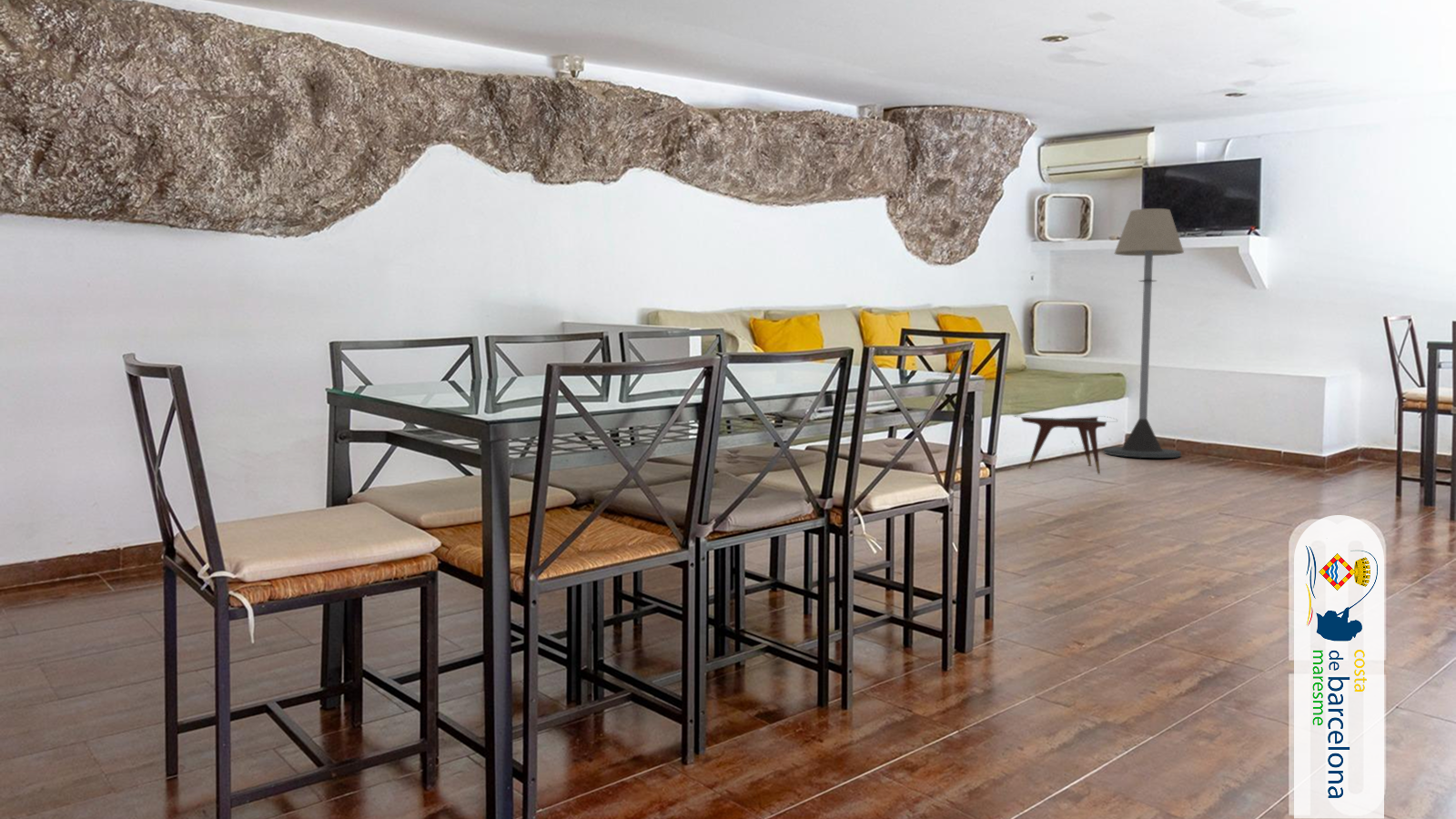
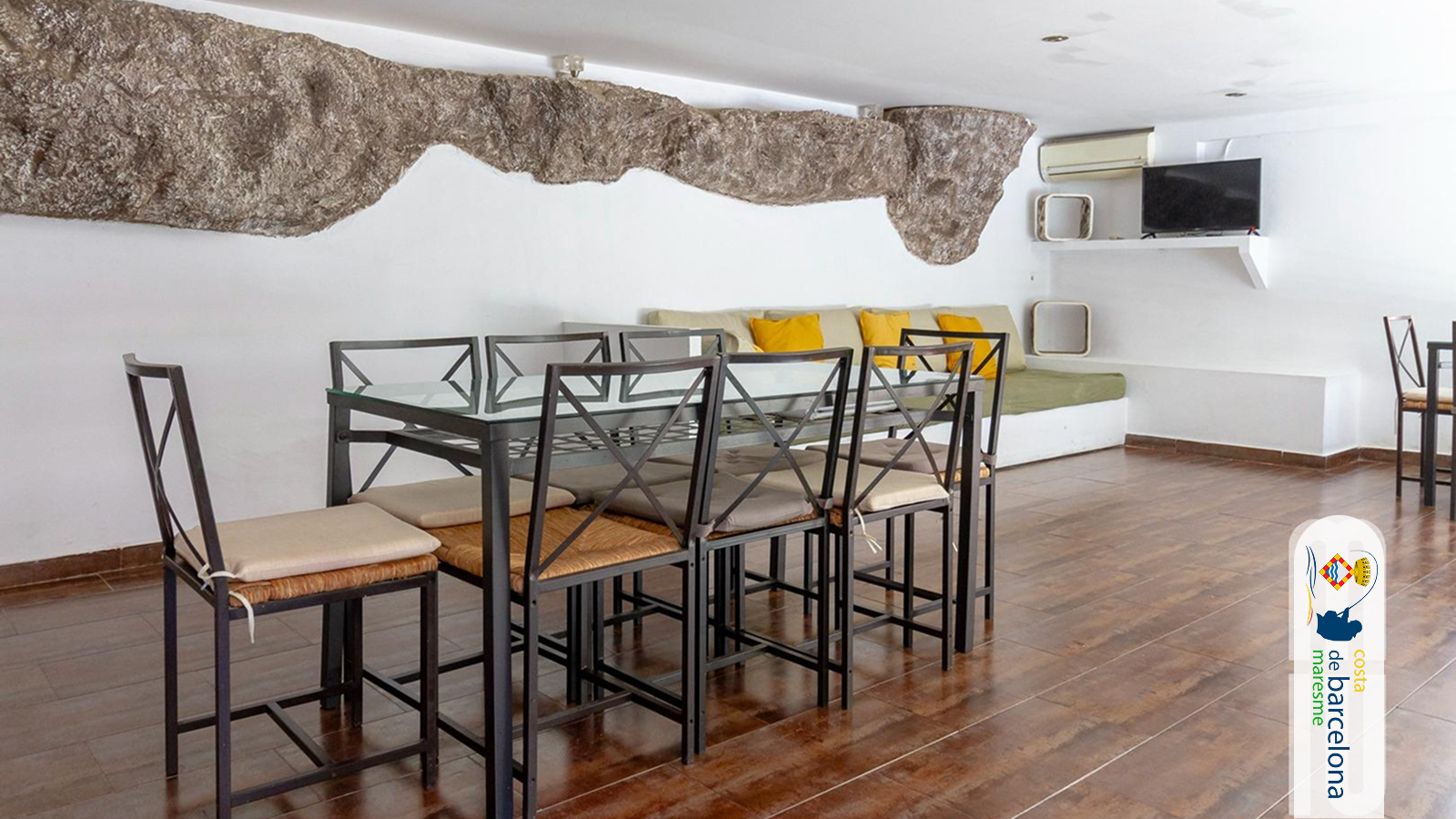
- side table (1082, 442)
- floor lamp (1146, 333)
